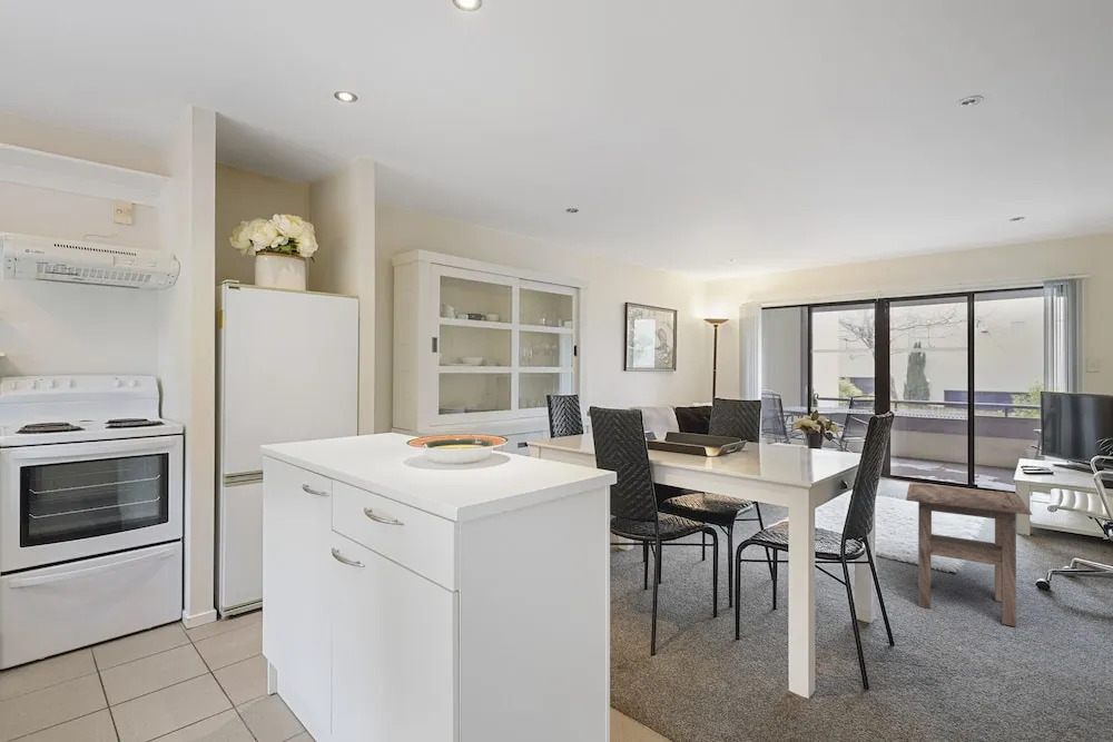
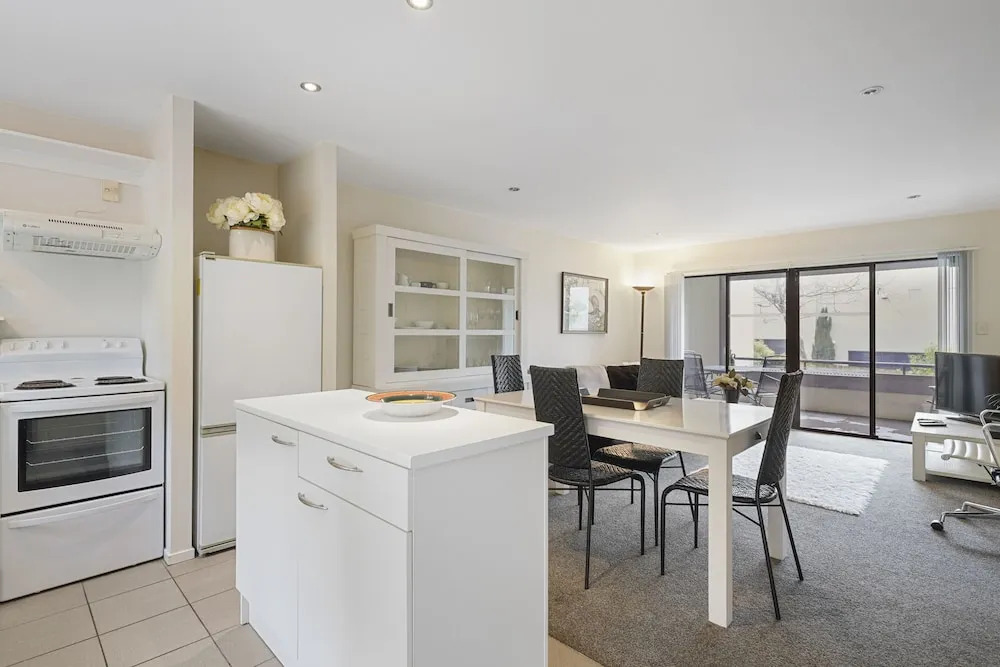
- side table (963, 547)
